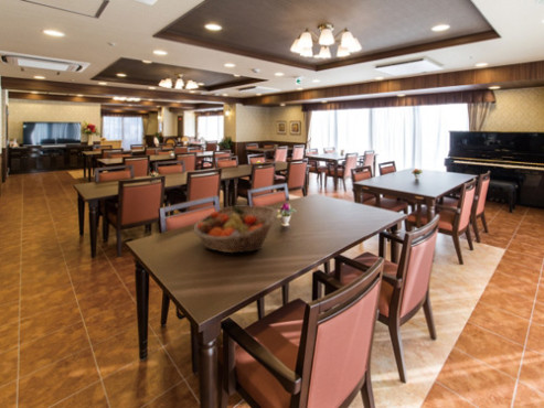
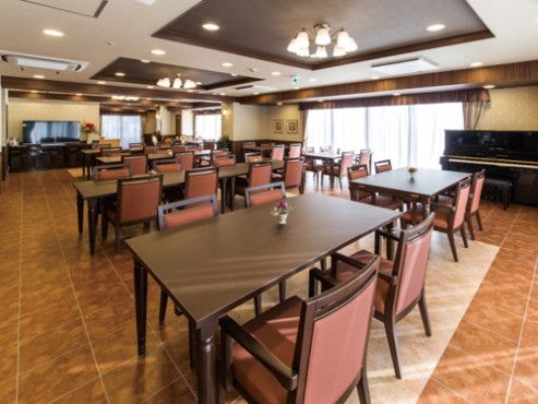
- fruit basket (235, 226)
